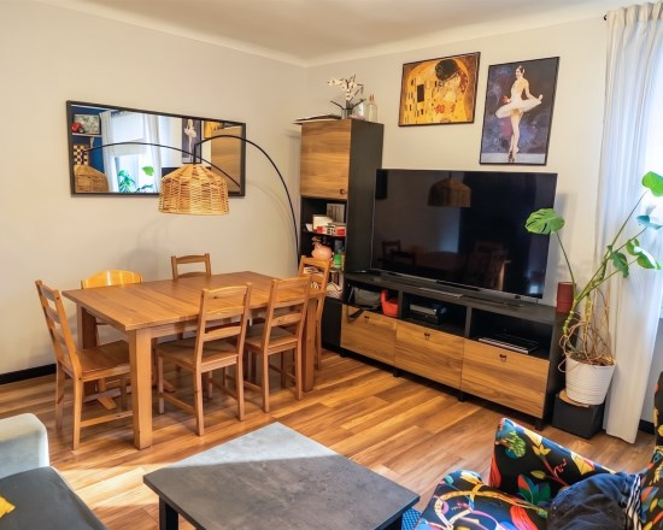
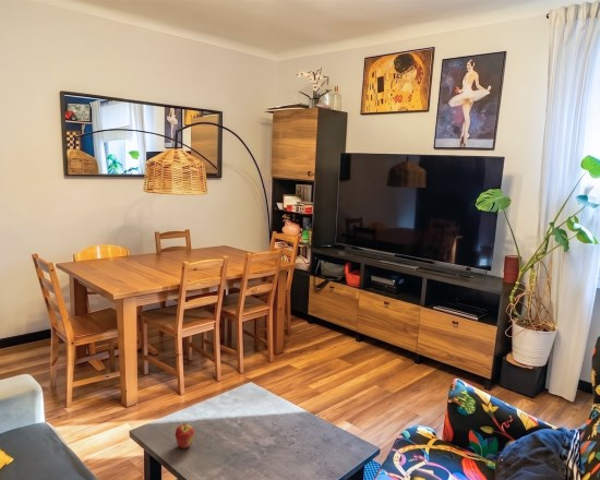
+ fruit (184, 432)
